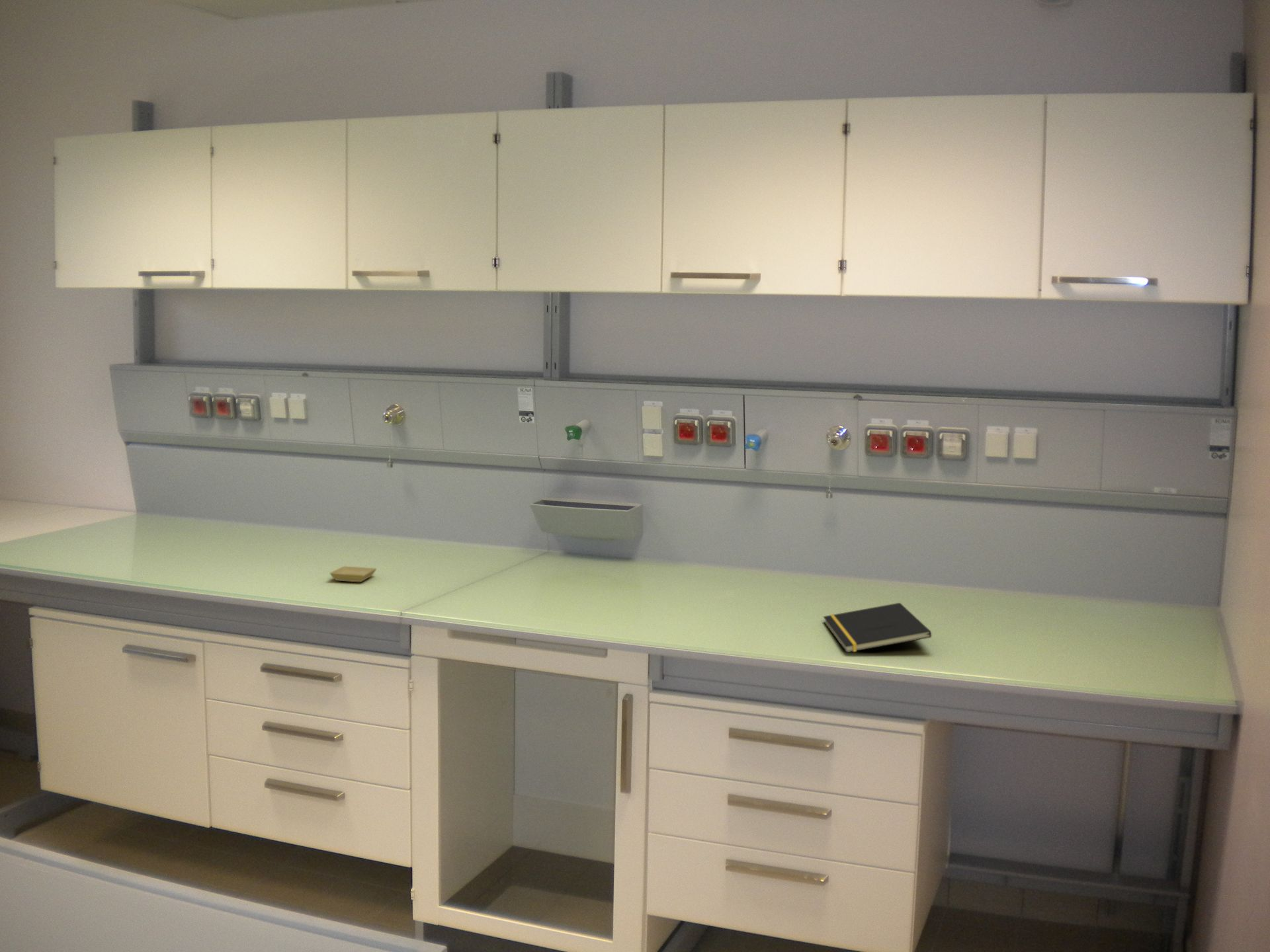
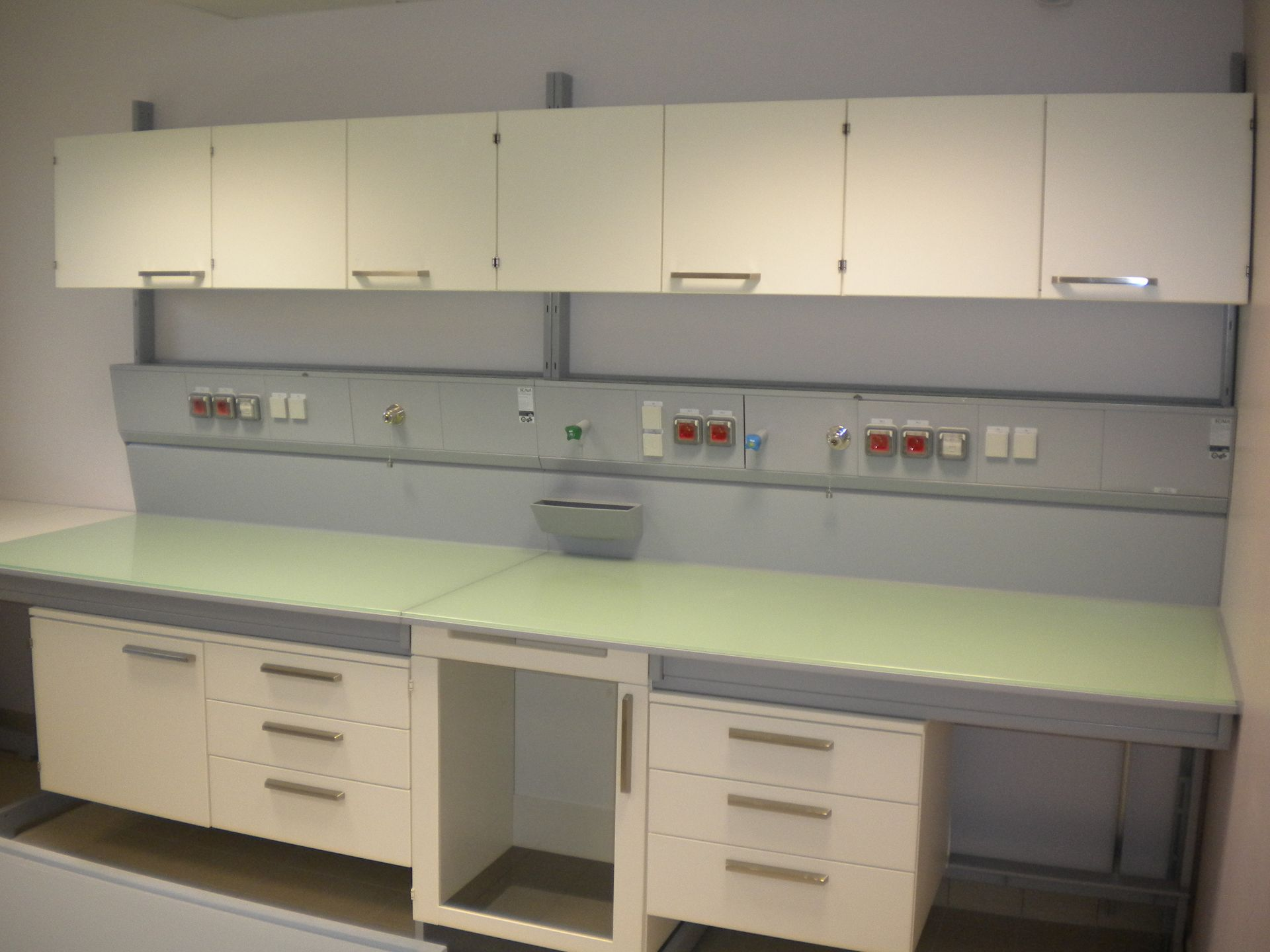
- notepad (874, 626)
- saucer (353, 575)
